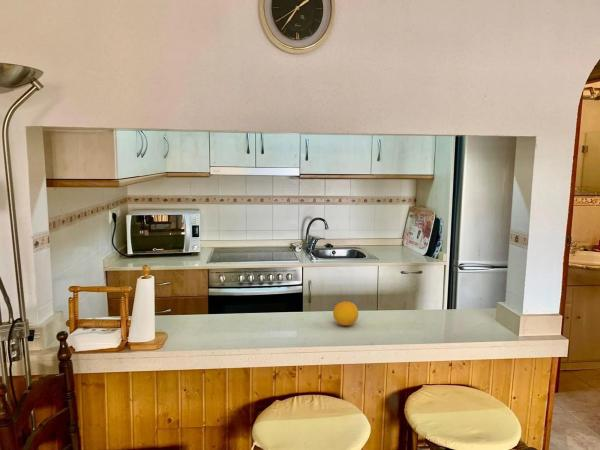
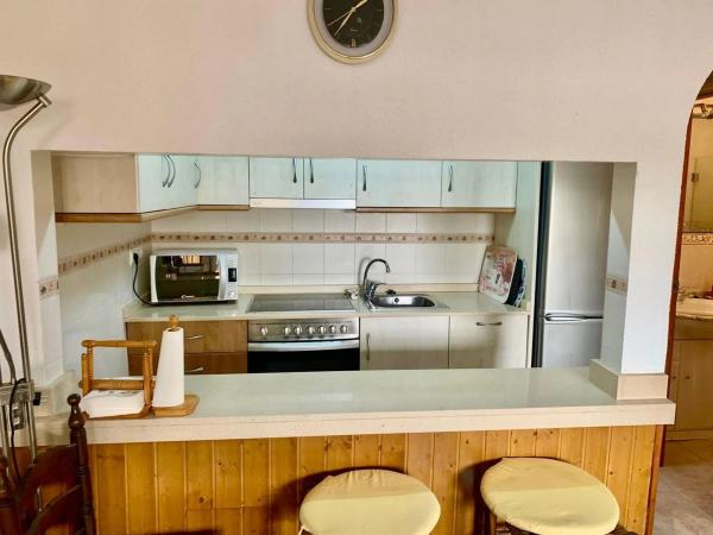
- fruit (345, 313)
